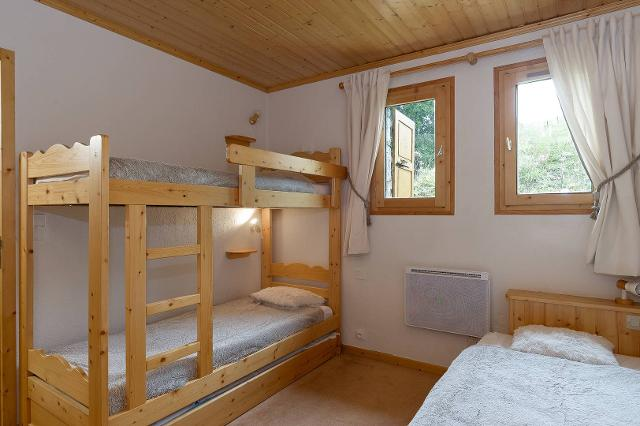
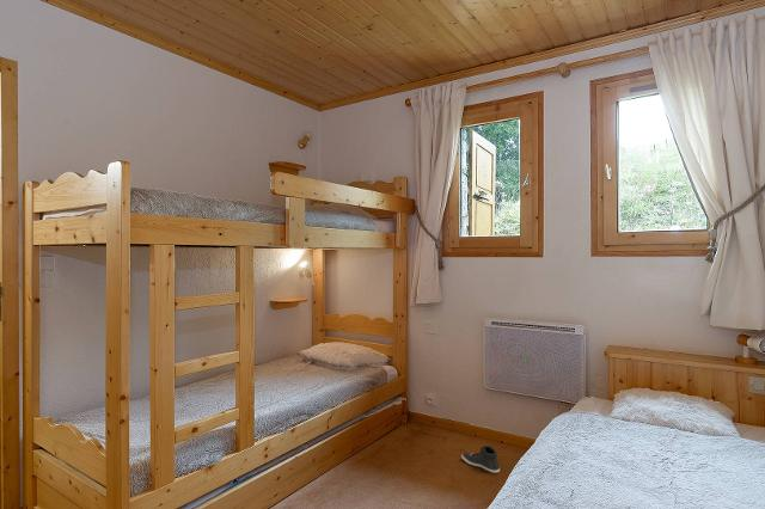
+ sneaker (479, 454)
